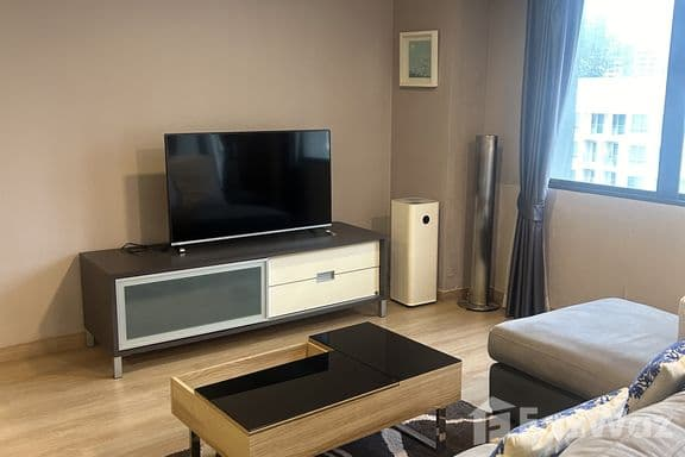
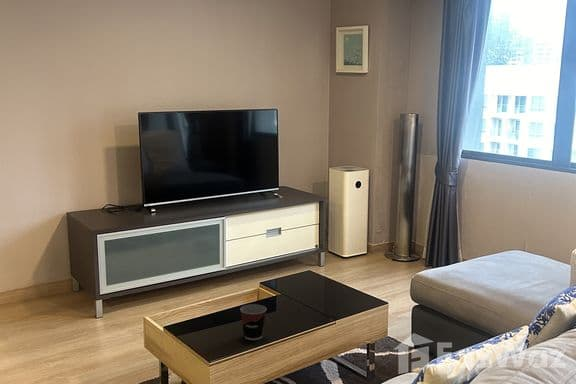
+ cup (253, 322)
